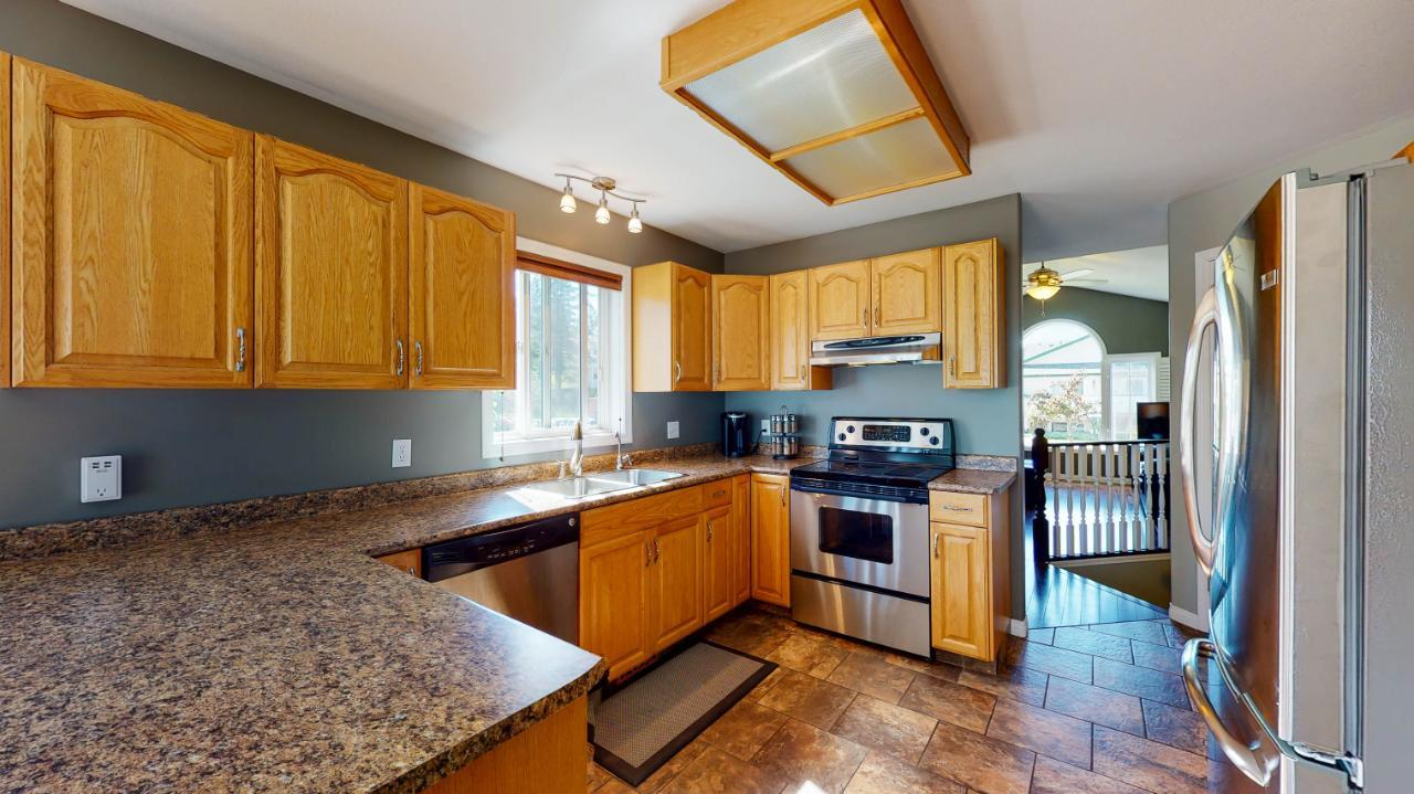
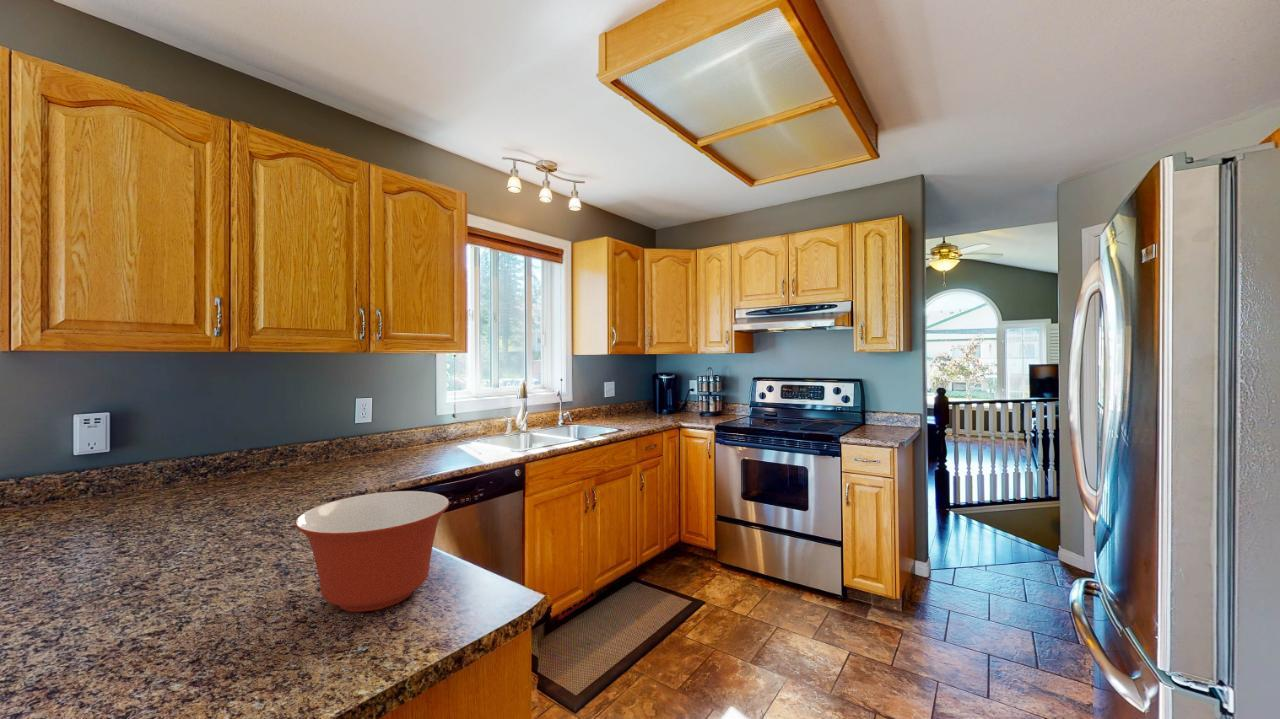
+ mixing bowl (377, 551)
